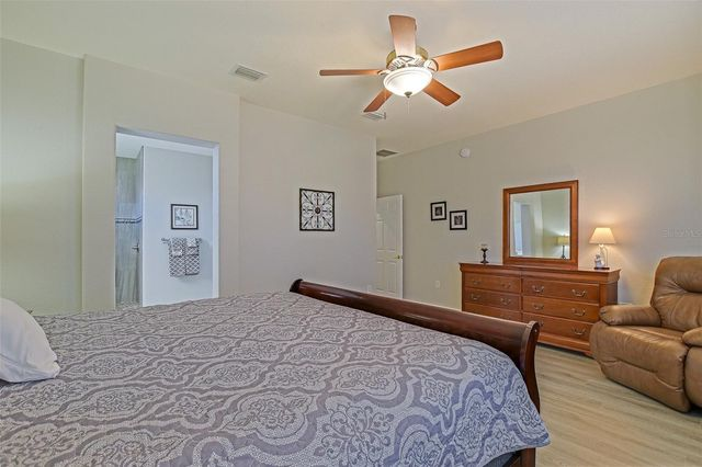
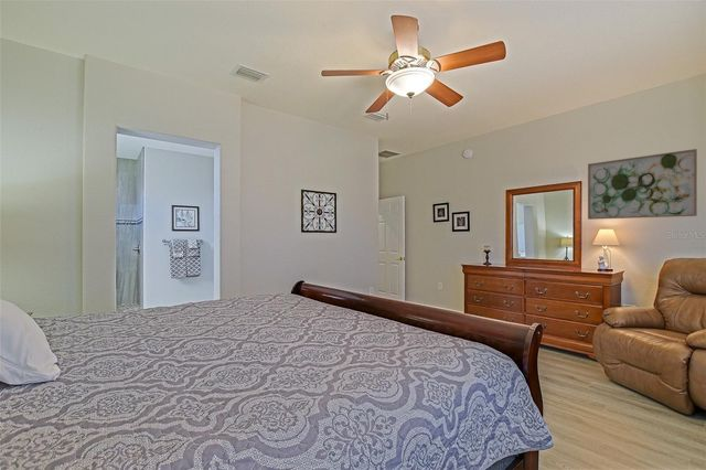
+ wall art (637, 186)
